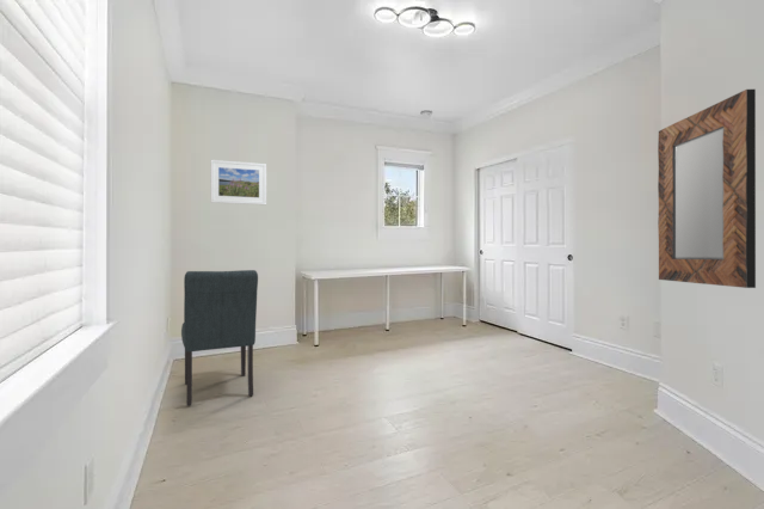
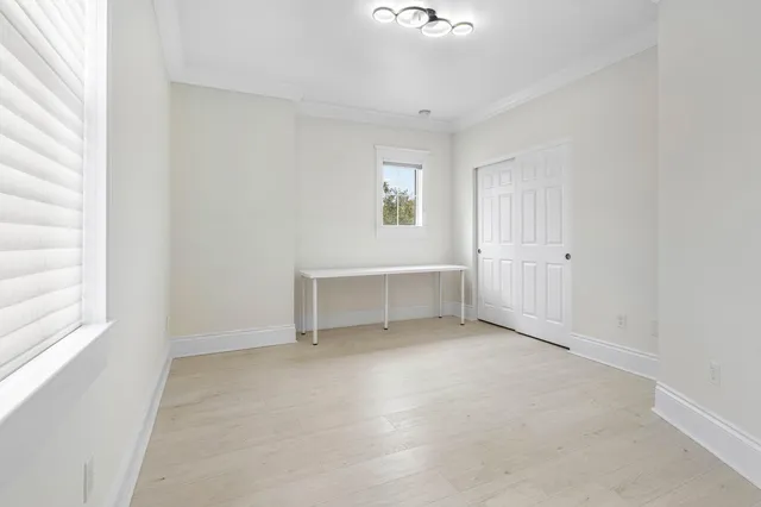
- home mirror (698, 197)
- chair (218, 330)
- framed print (239, 183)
